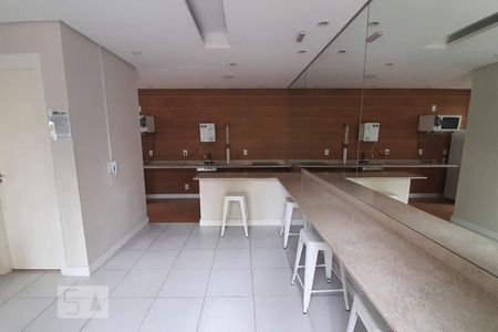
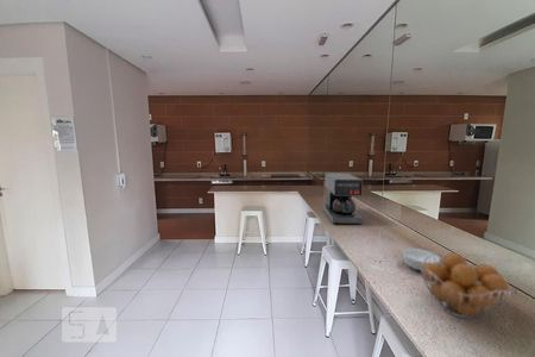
+ coffee maker (341, 196)
+ fruit basket (460, 284)
+ cereal bowl (420, 261)
